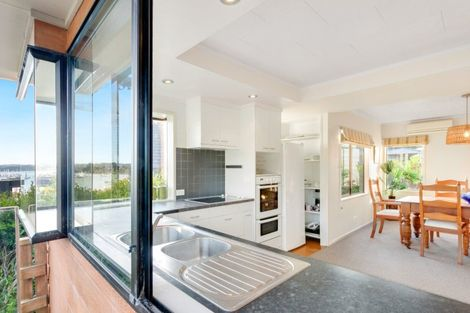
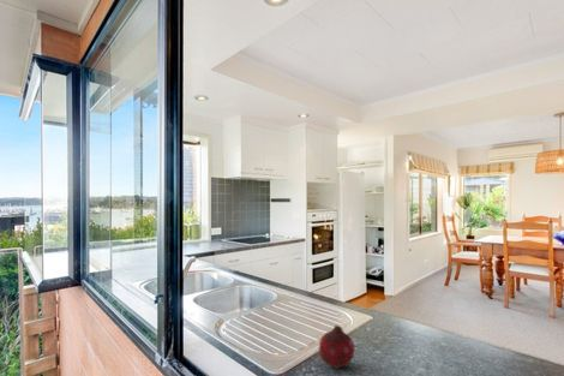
+ fruit (336, 346)
